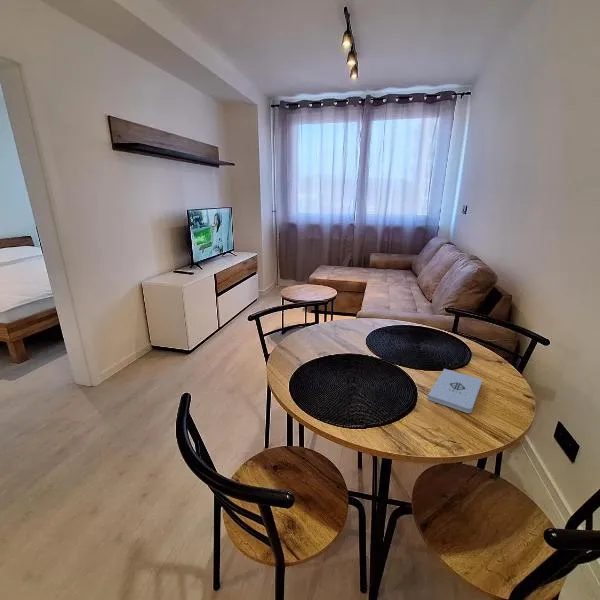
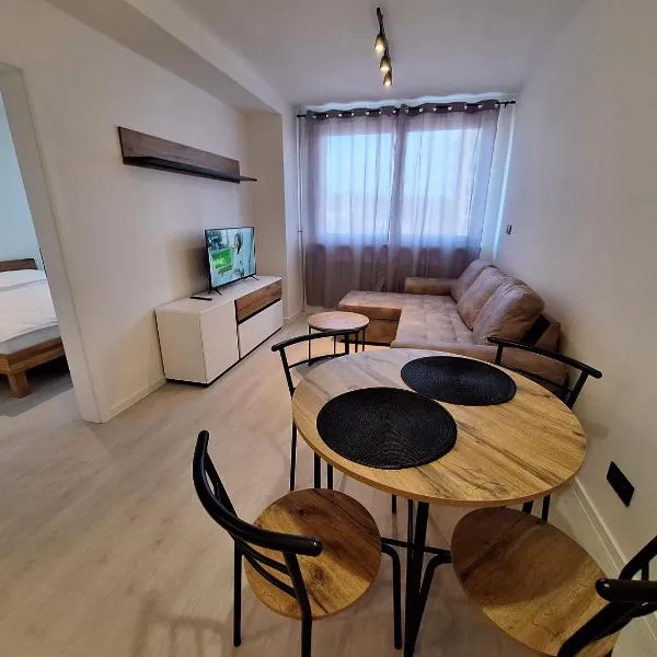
- notepad (456, 389)
